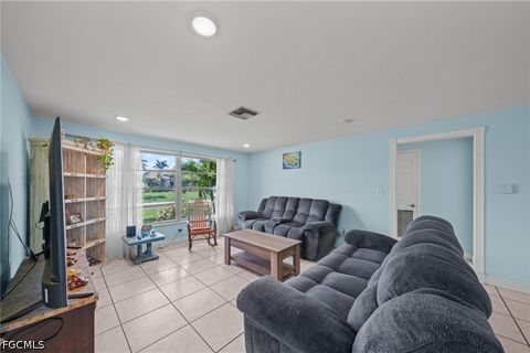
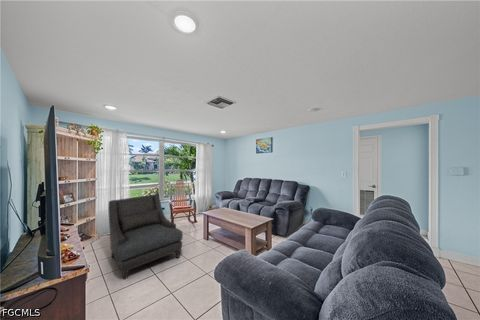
+ armchair (144, 228)
